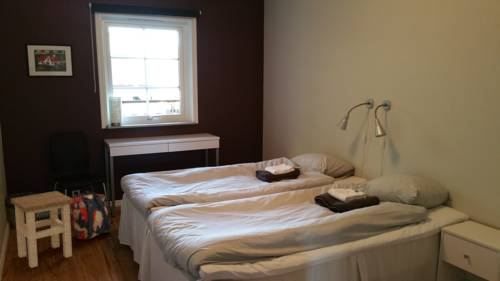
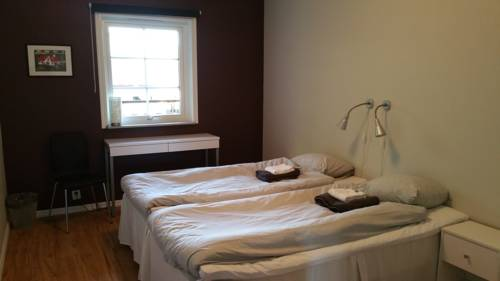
- backpack (91, 213)
- stool (43, 225)
